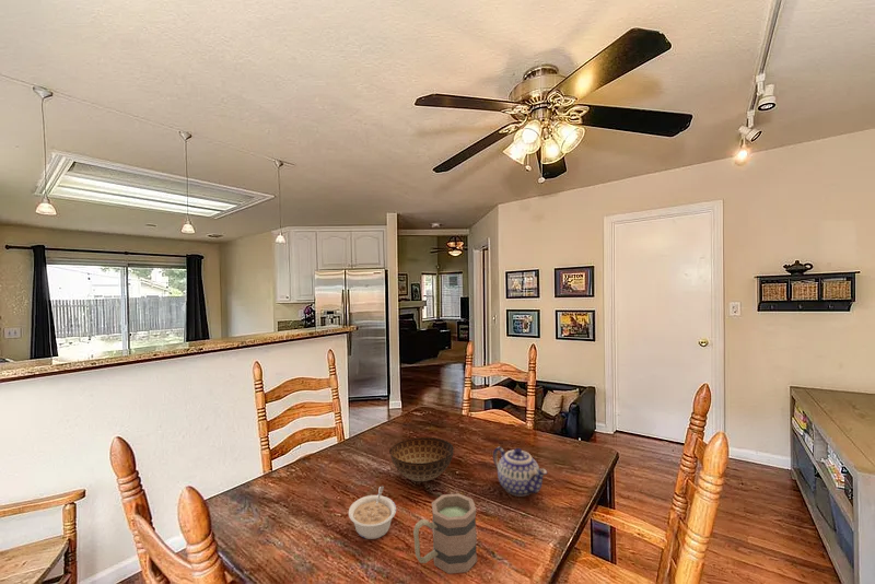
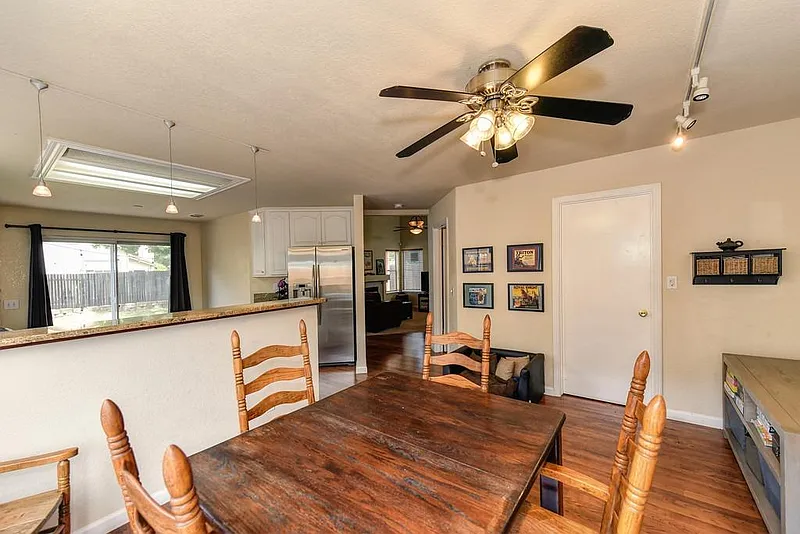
- mug (444, 535)
- bowl (422, 462)
- teapot (518, 468)
- legume (372, 515)
